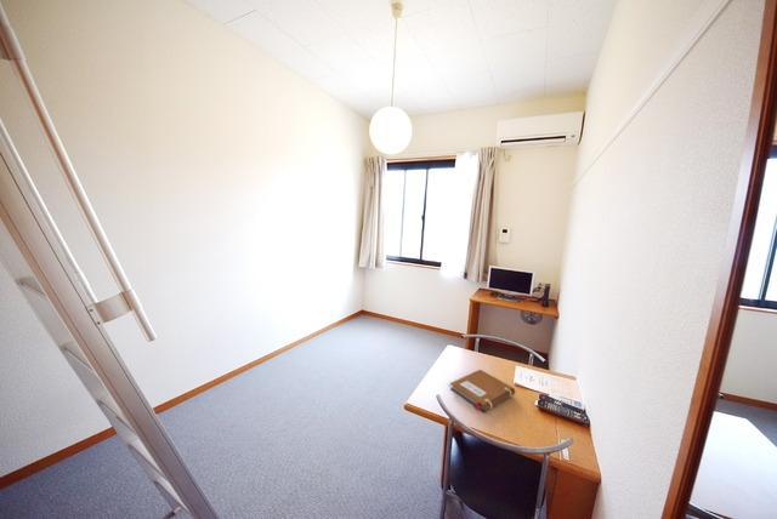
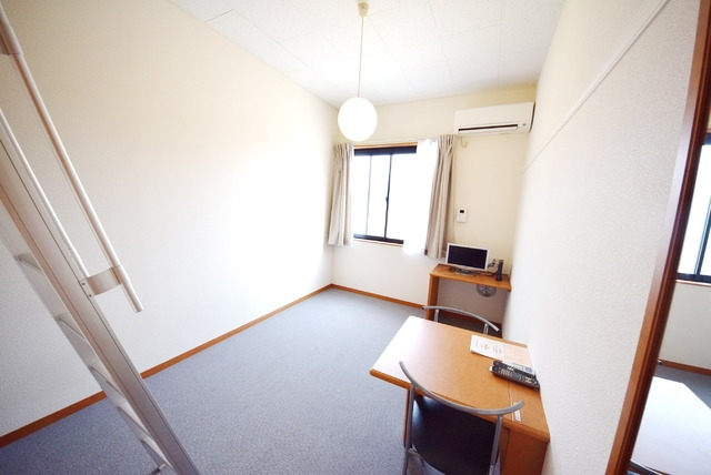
- notebook (481, 389)
